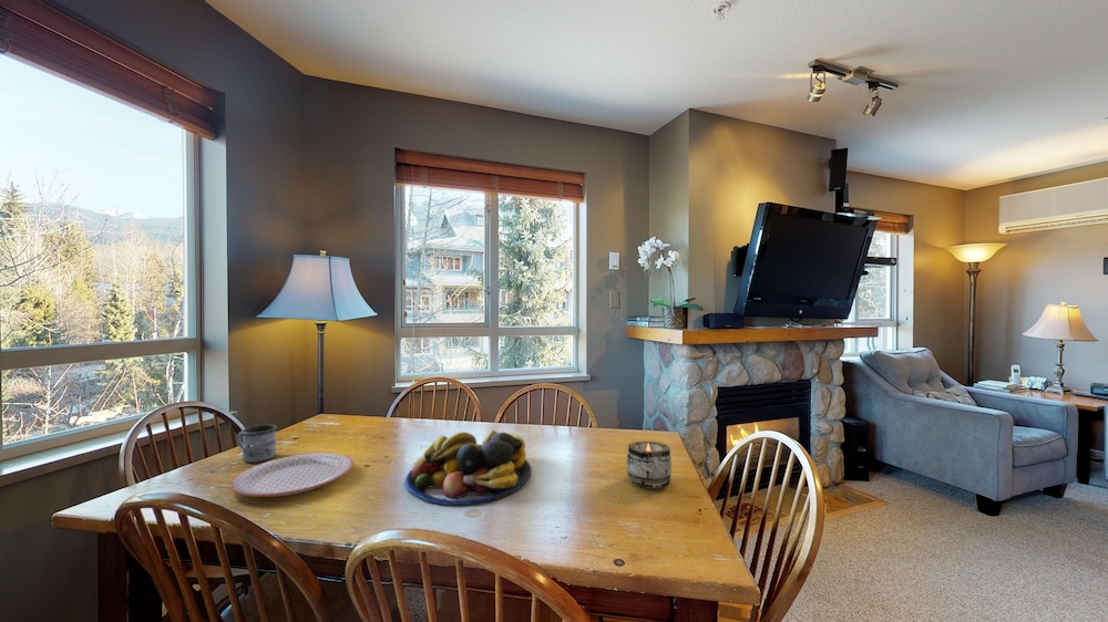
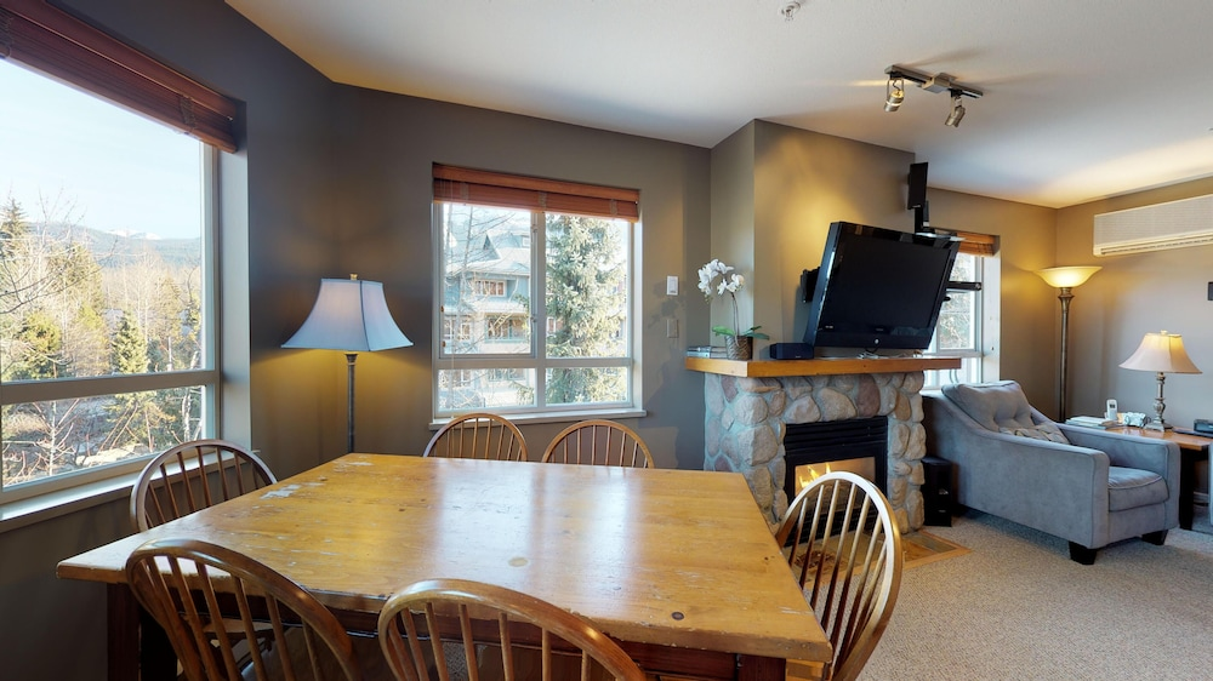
- plate (296, 475)
- fruit bowl (469, 453)
- mug (255, 443)
- candle holder (648, 463)
